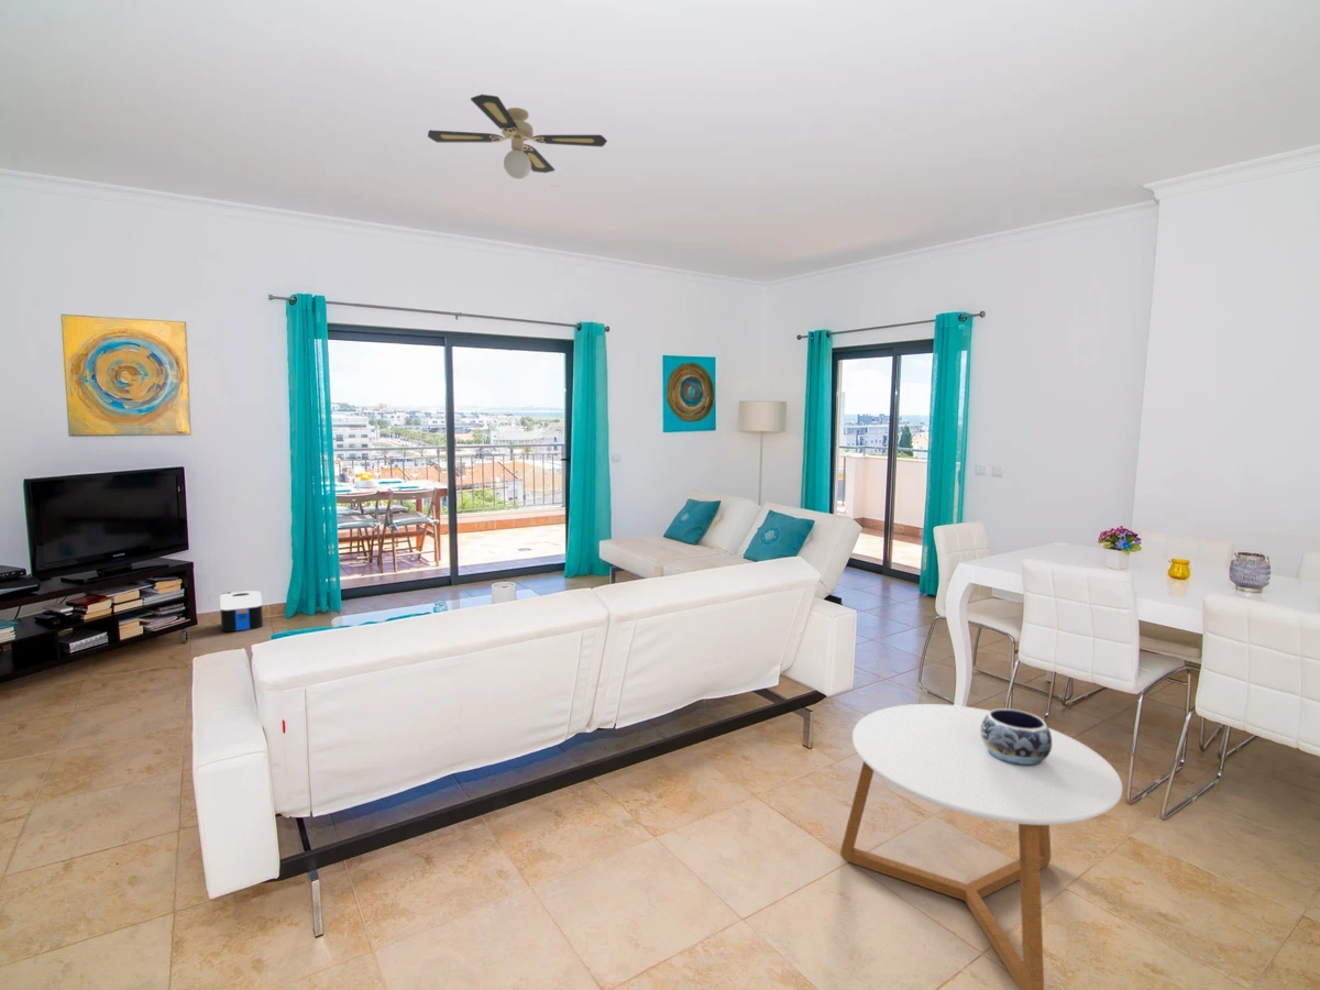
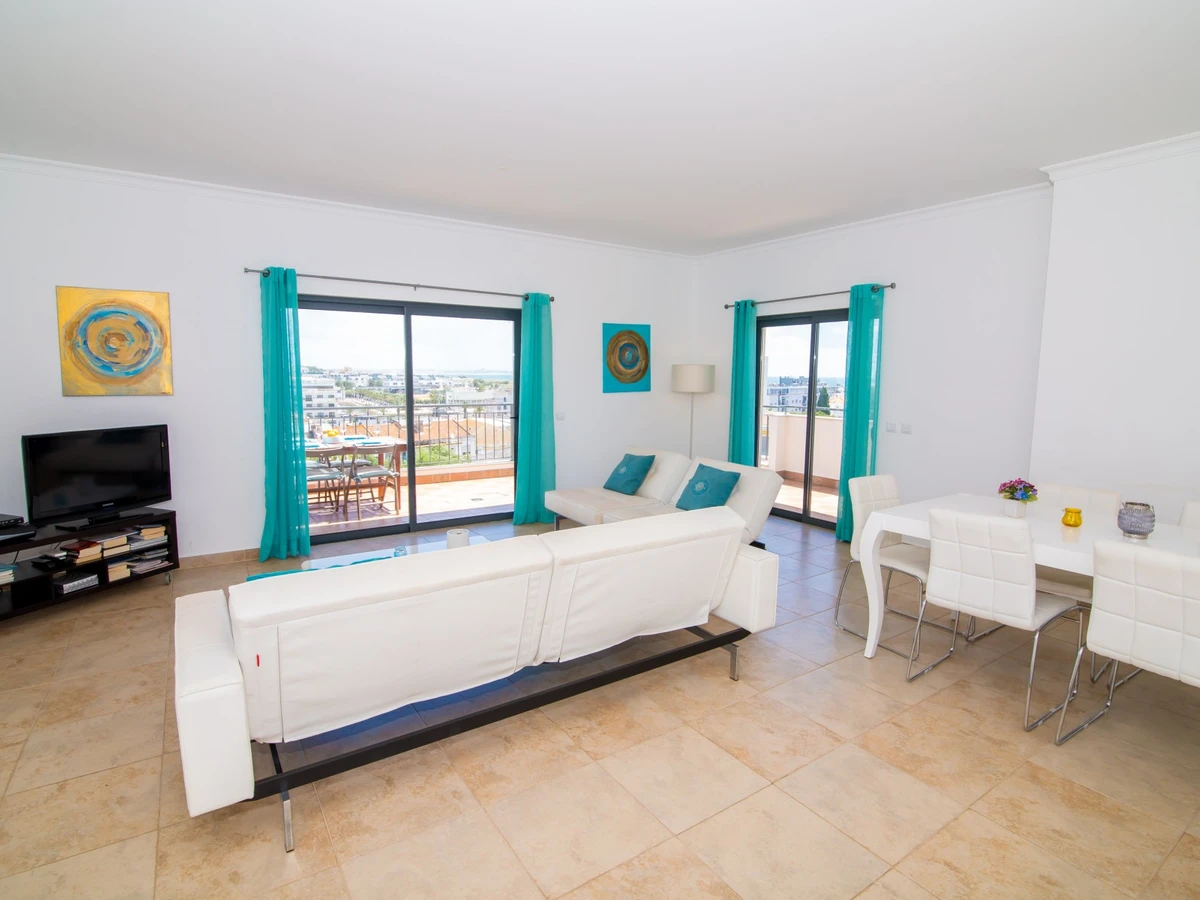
- decorative bowl (1015, 736)
- coffee table (977, 816)
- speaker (241, 609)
- ceiling fan (517, 145)
